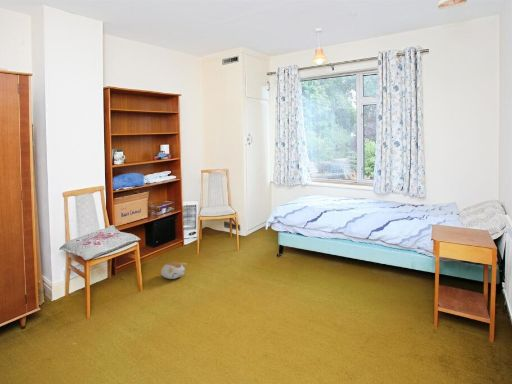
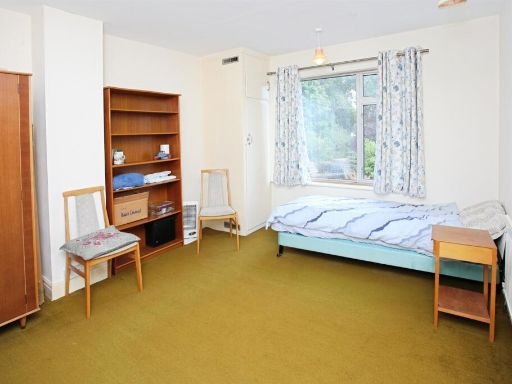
- plush toy (171, 269)
